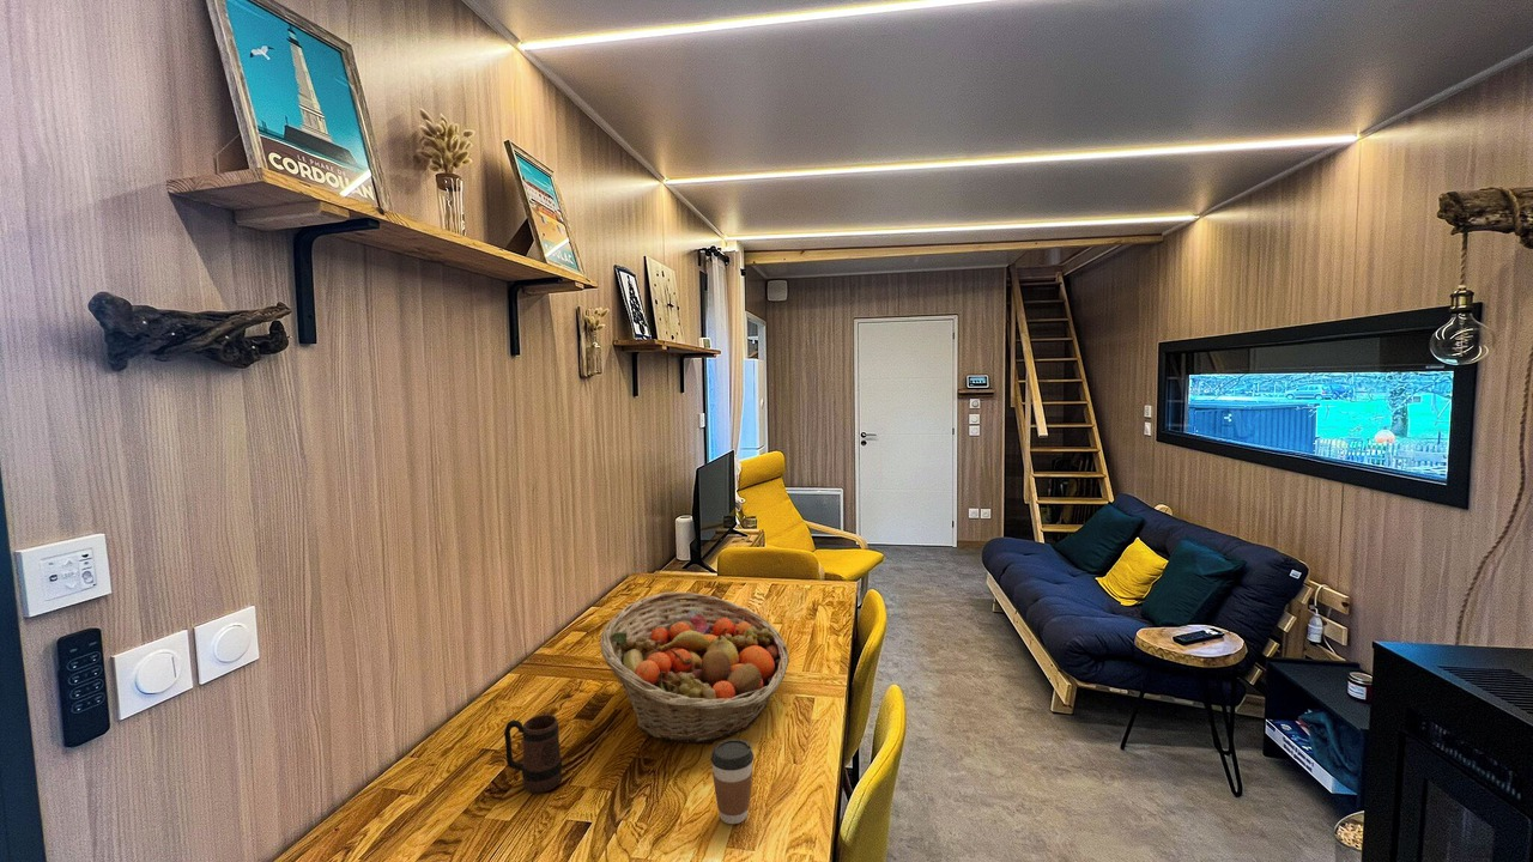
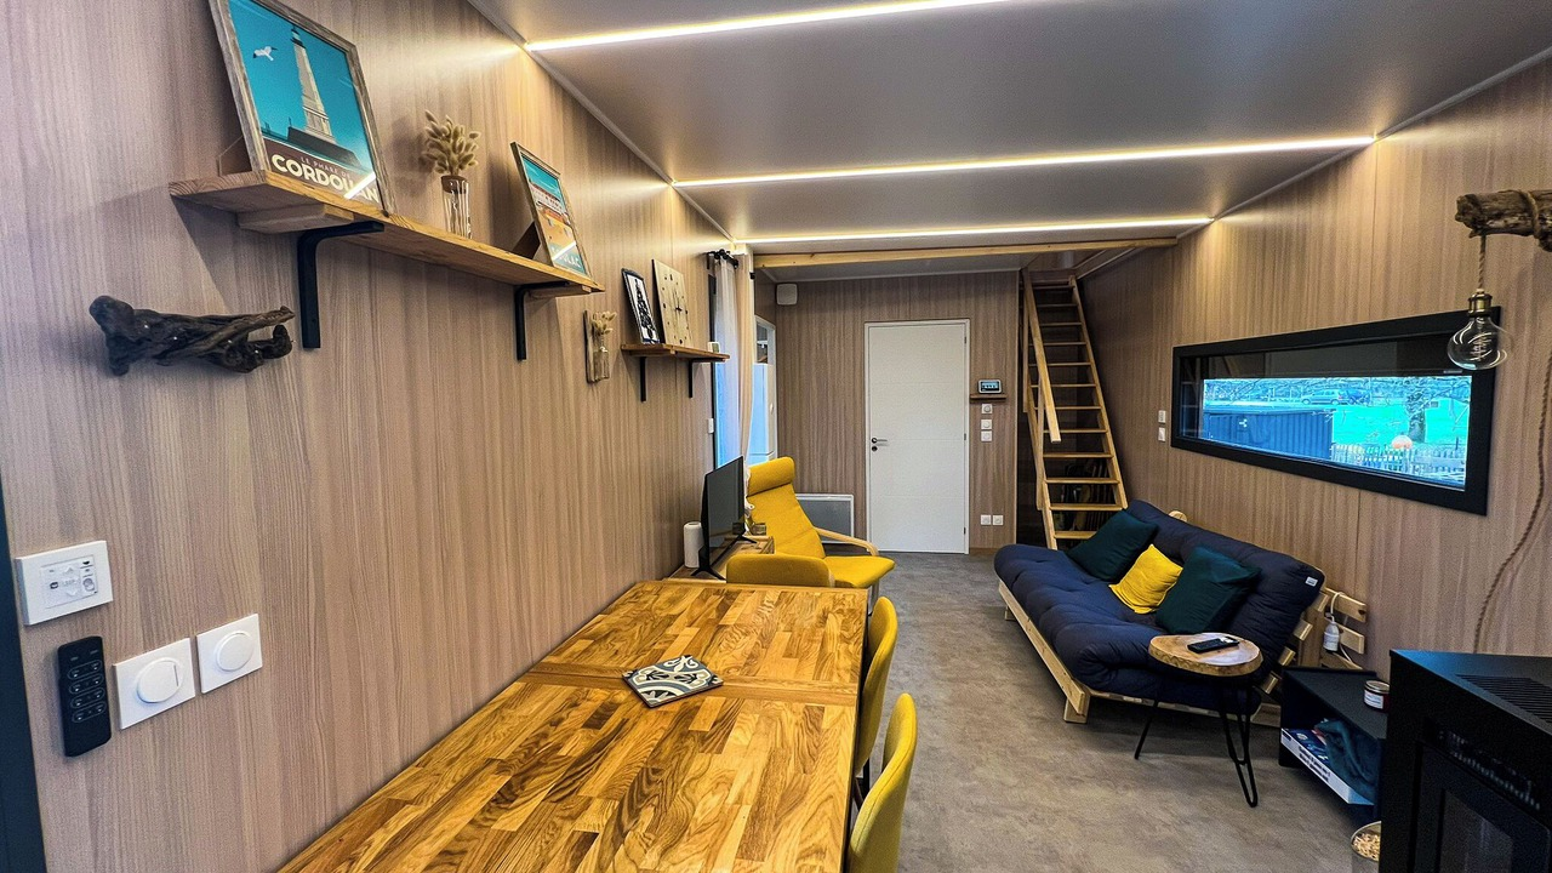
- coffee cup (732, 782)
- mug (533, 751)
- fruit basket (698, 658)
